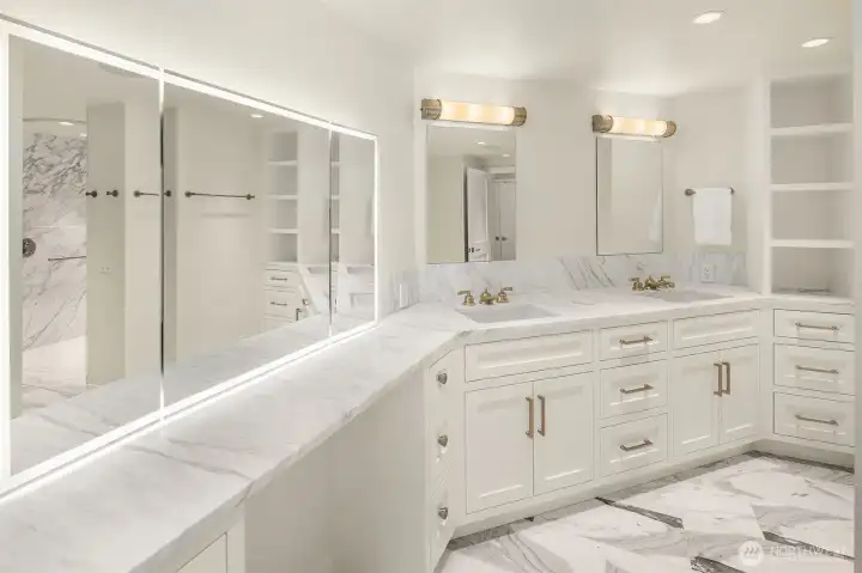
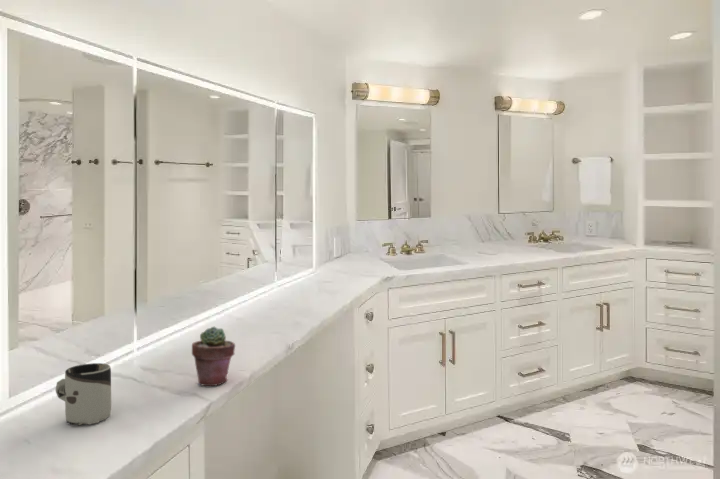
+ cup (82, 392)
+ potted succulent (213, 354)
